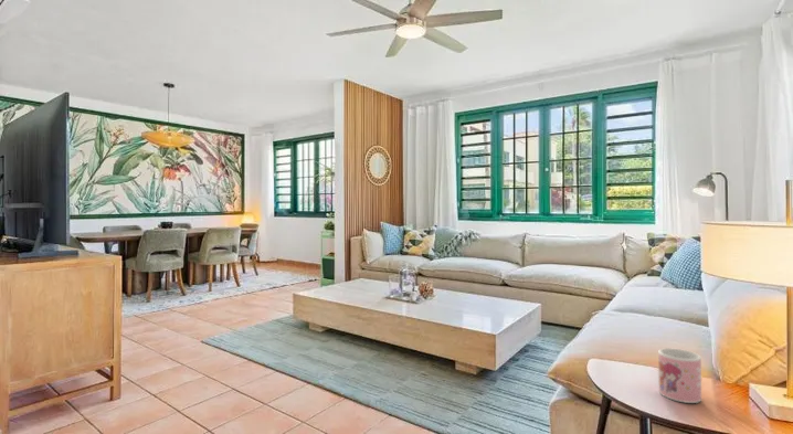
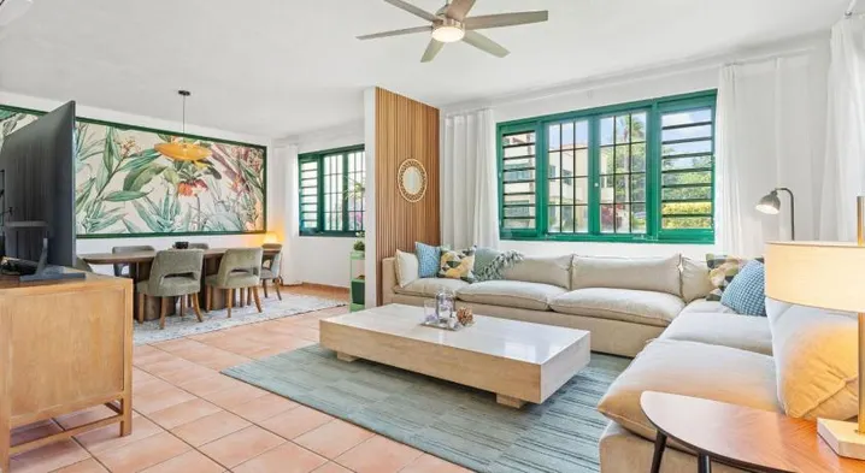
- mug (678, 372)
